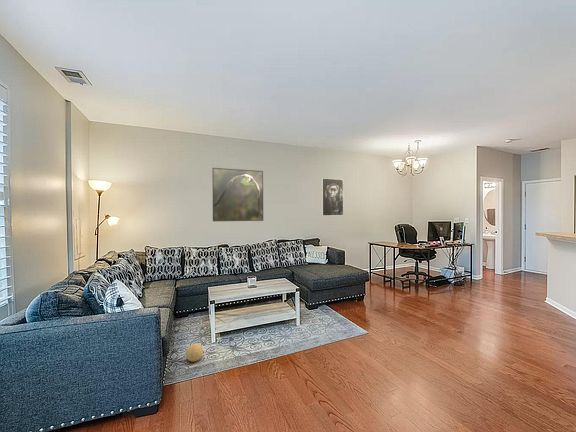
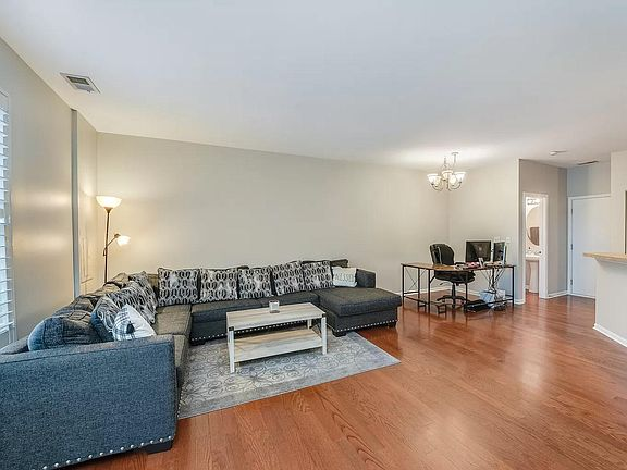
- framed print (332, 197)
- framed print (238, 195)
- decorative ball (194, 351)
